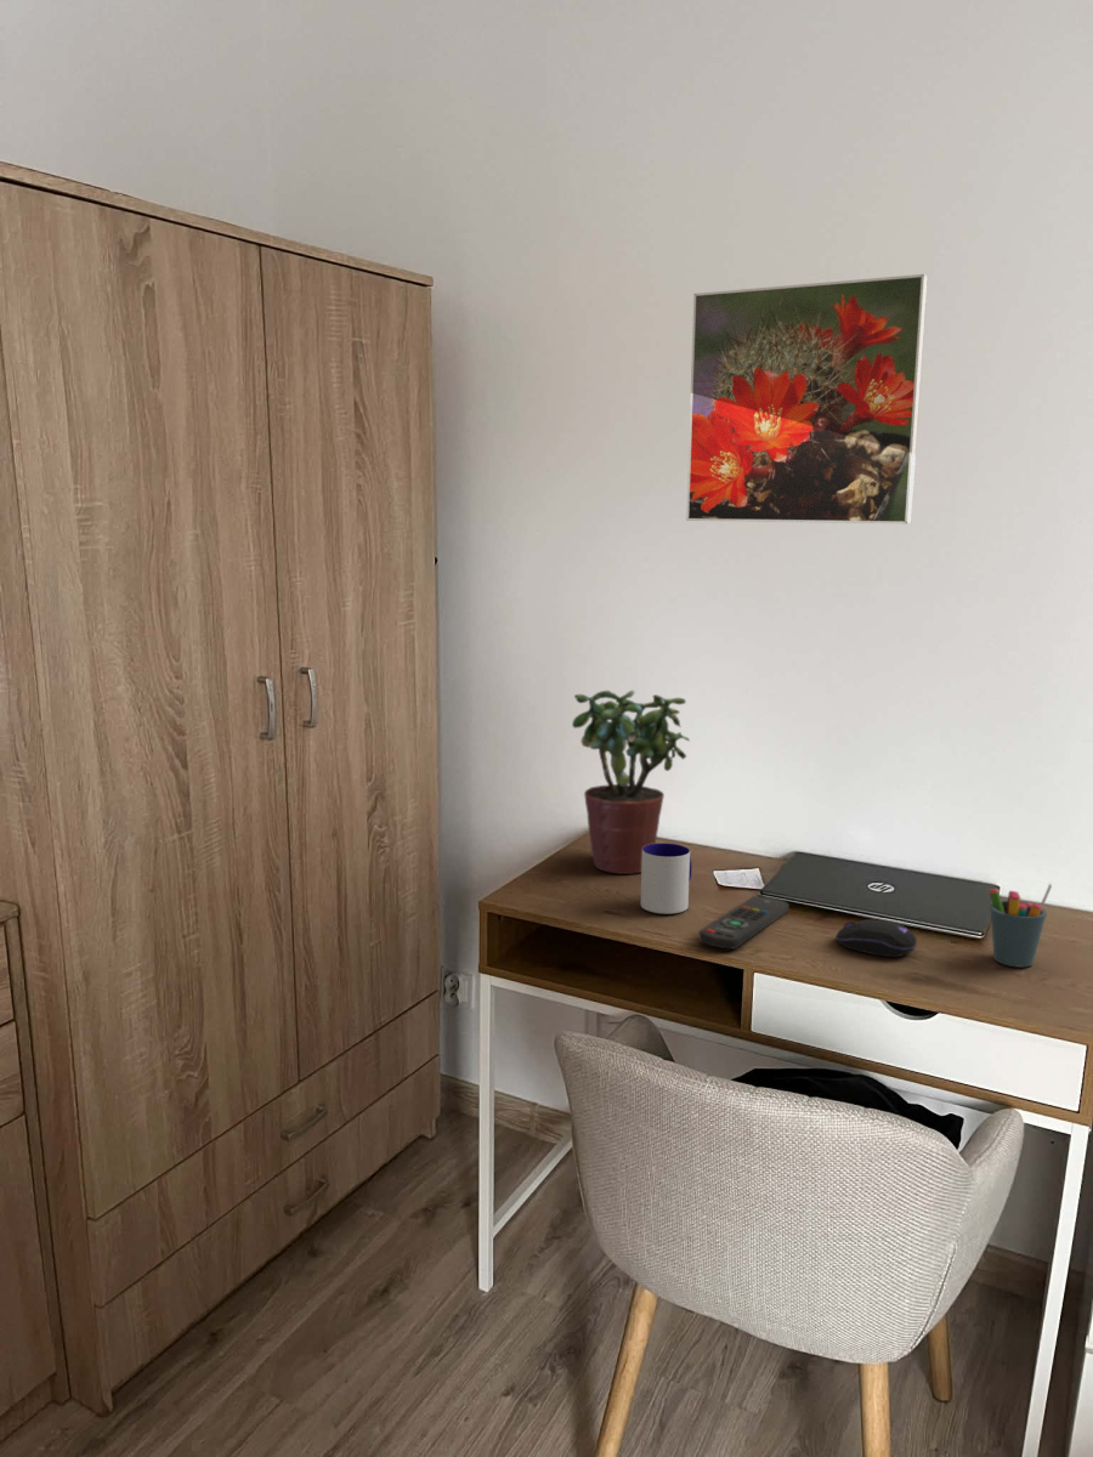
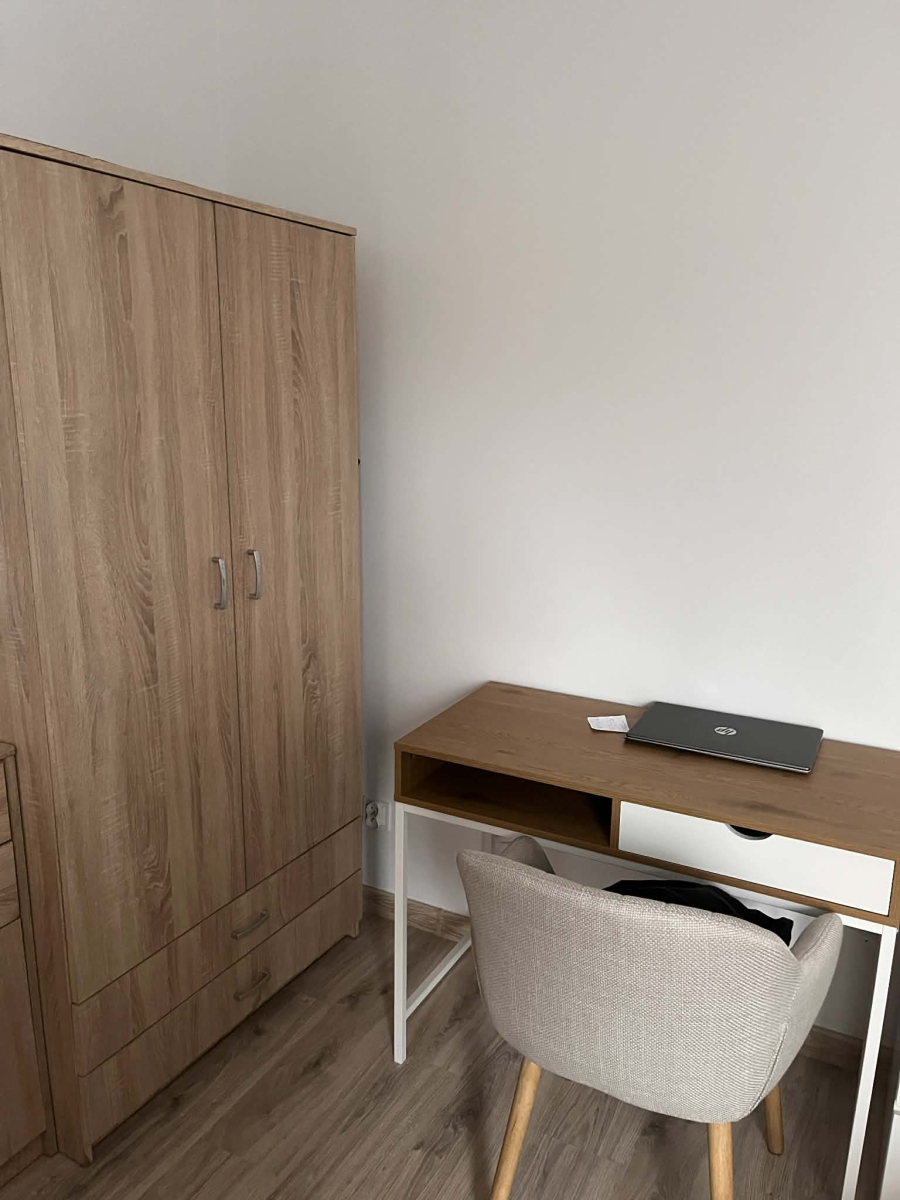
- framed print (799, 406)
- pen holder (1016, 920)
- remote control (744, 920)
- computer mouse (876, 934)
- potted plant (617, 775)
- mug (670, 875)
